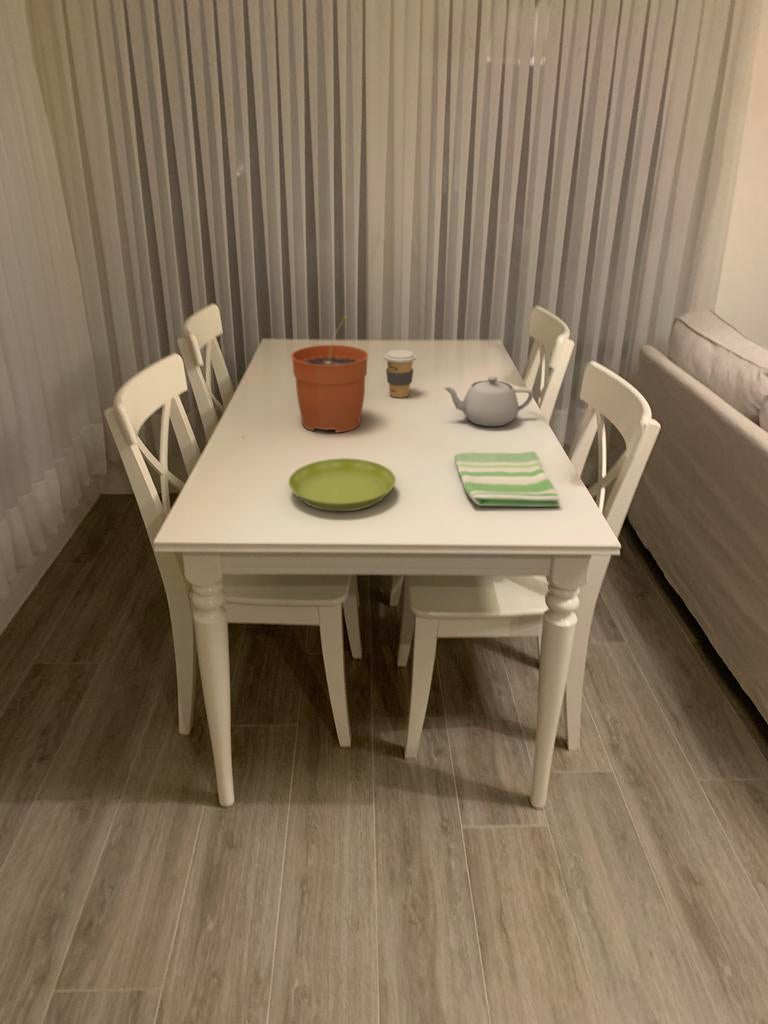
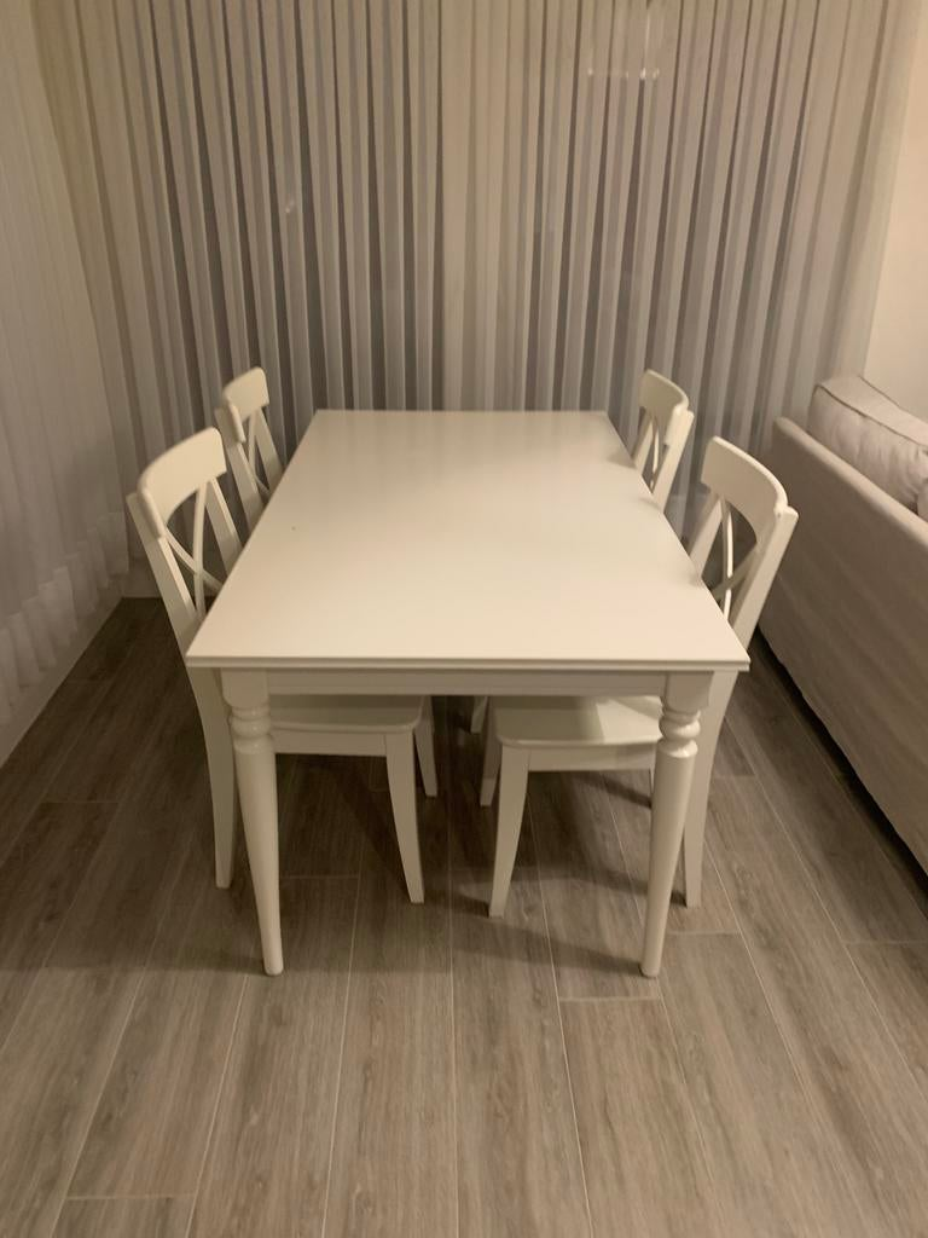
- plant pot (330, 371)
- teapot (488, 399)
- dish towel (505, 476)
- coffee cup (399, 374)
- saucer (342, 486)
